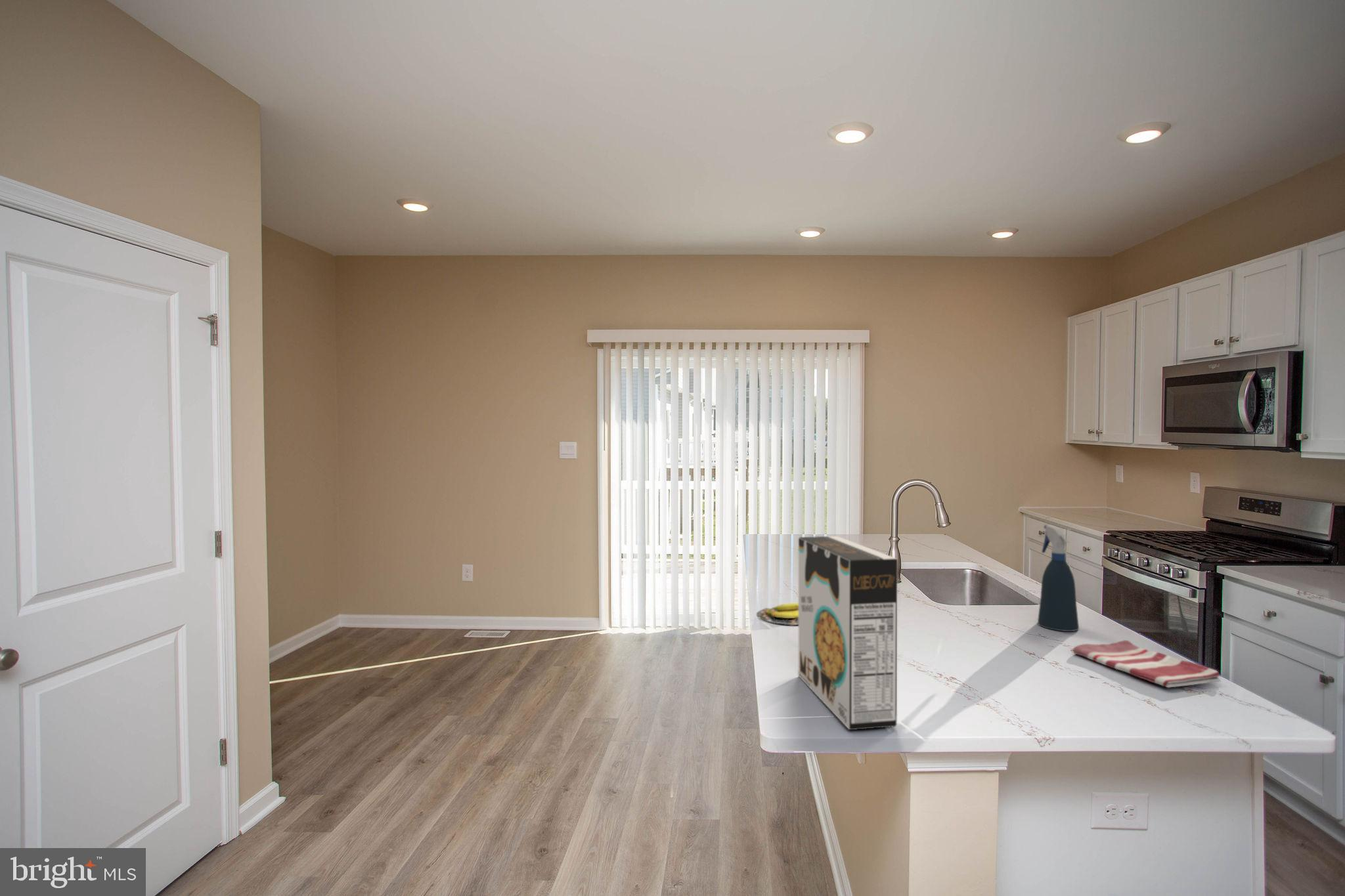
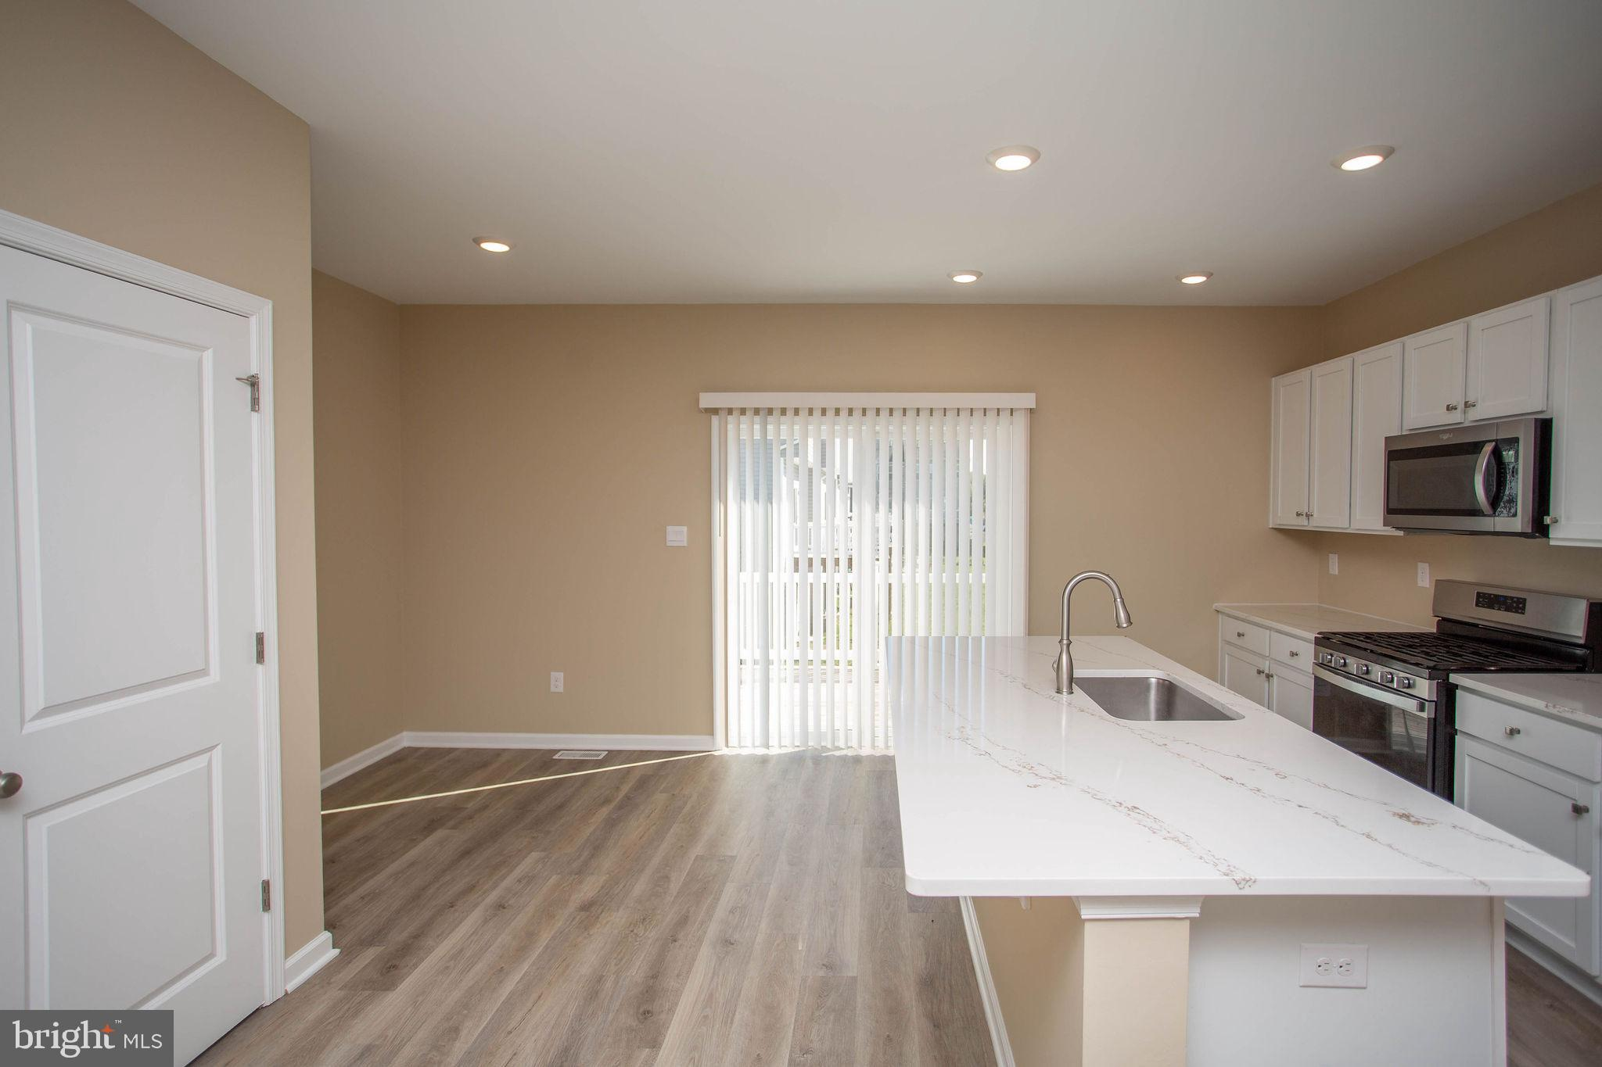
- cereal box (843, 623)
- banana (787, 609)
- dish towel (1143, 662)
- spray bottle (1055, 576)
